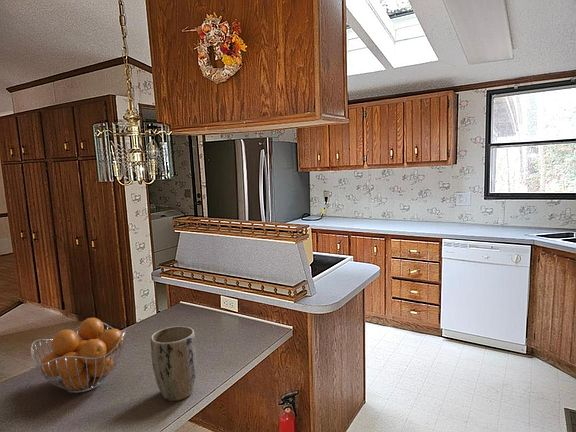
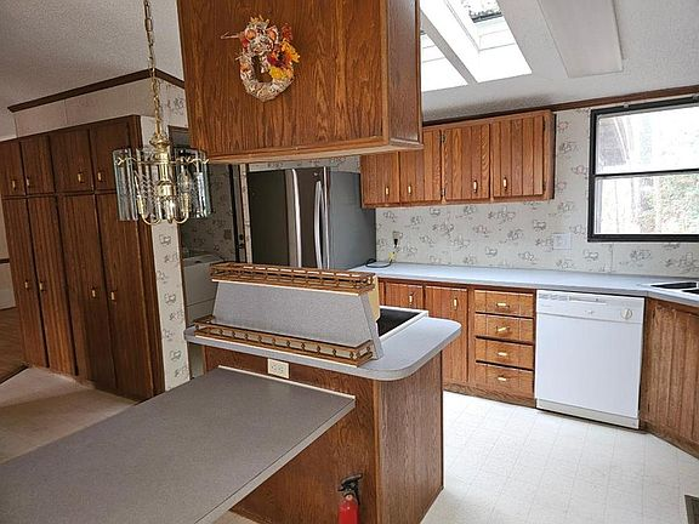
- plant pot (175, 363)
- fruit basket (82, 354)
